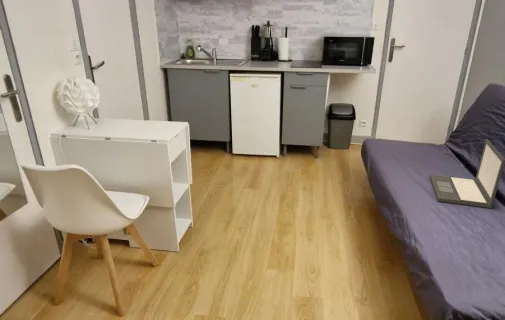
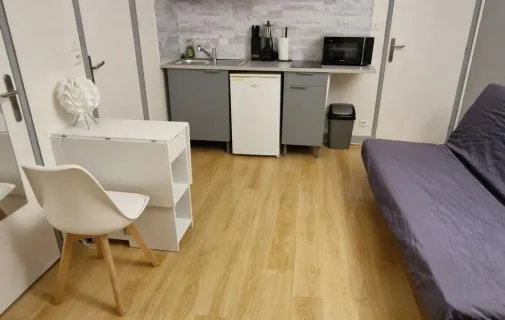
- laptop (463, 178)
